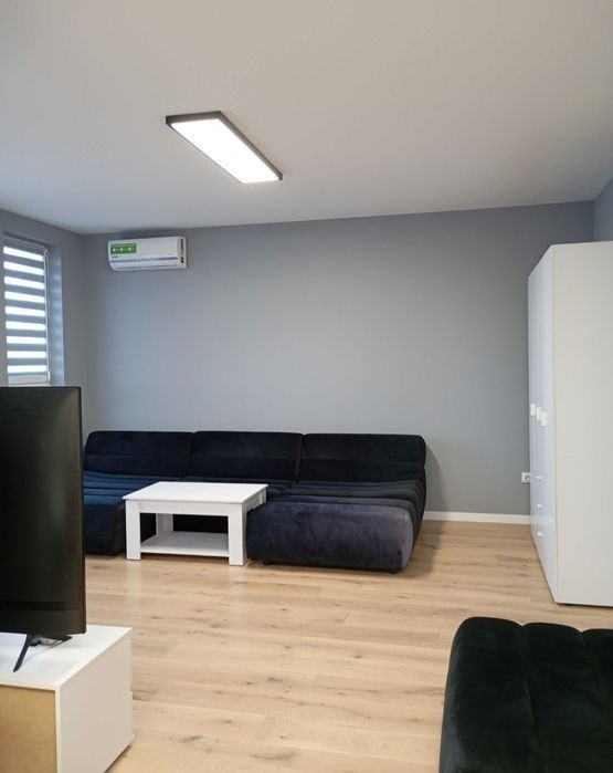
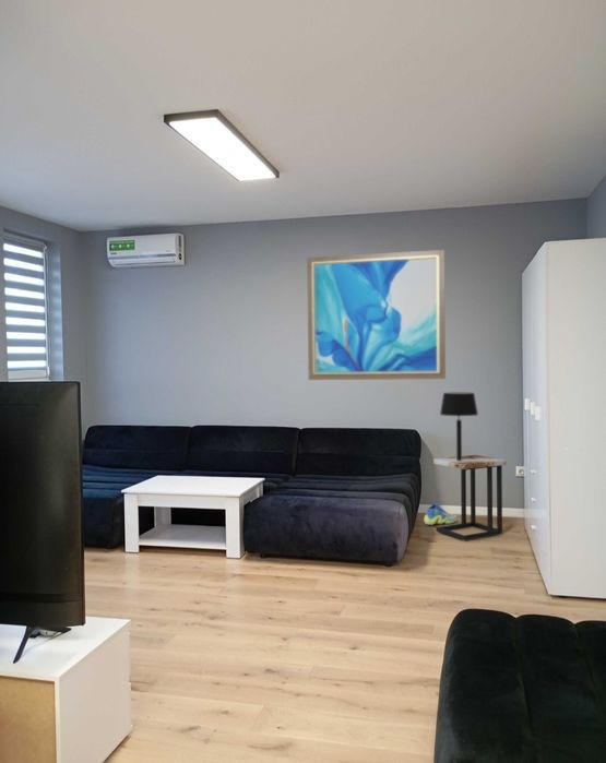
+ wall art (375, 317)
+ sneaker (441, 513)
+ table lamp (459, 426)
+ side table (471, 496)
